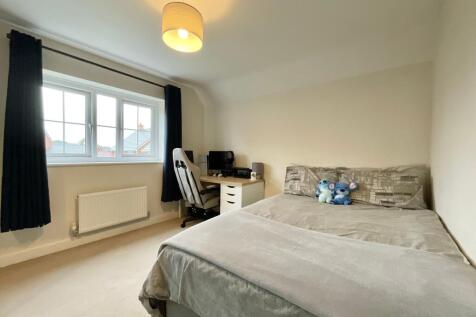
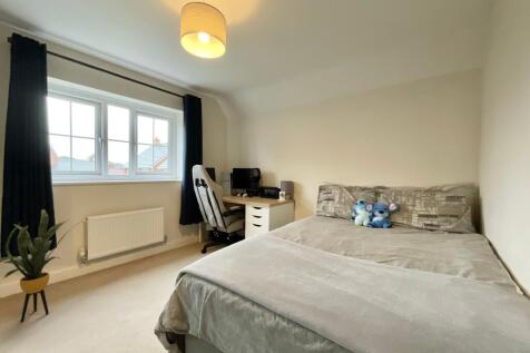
+ house plant (41, 262)
